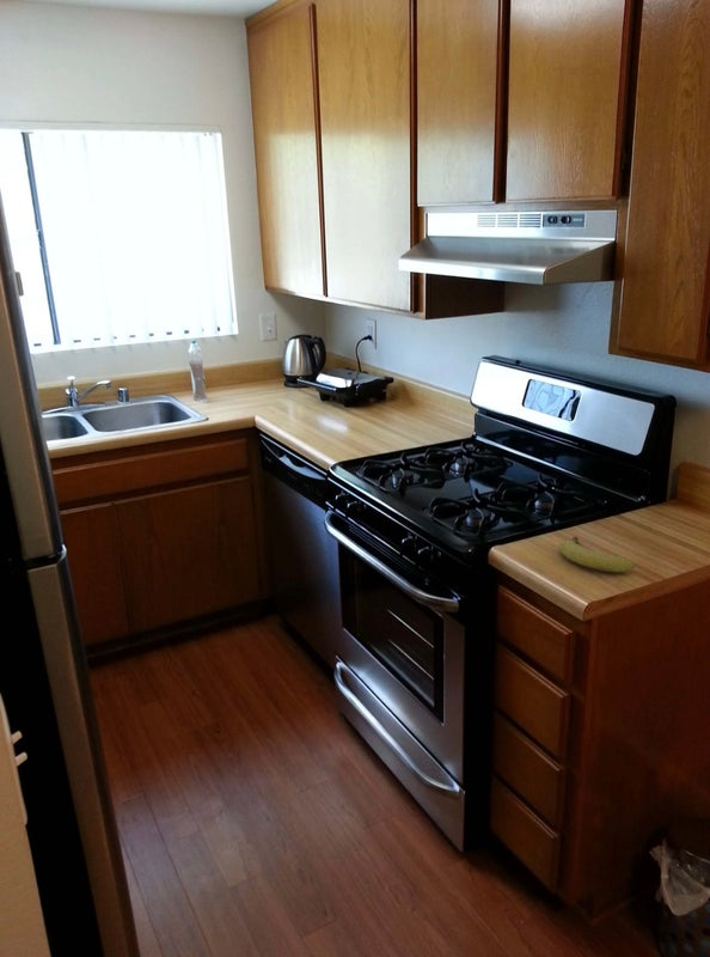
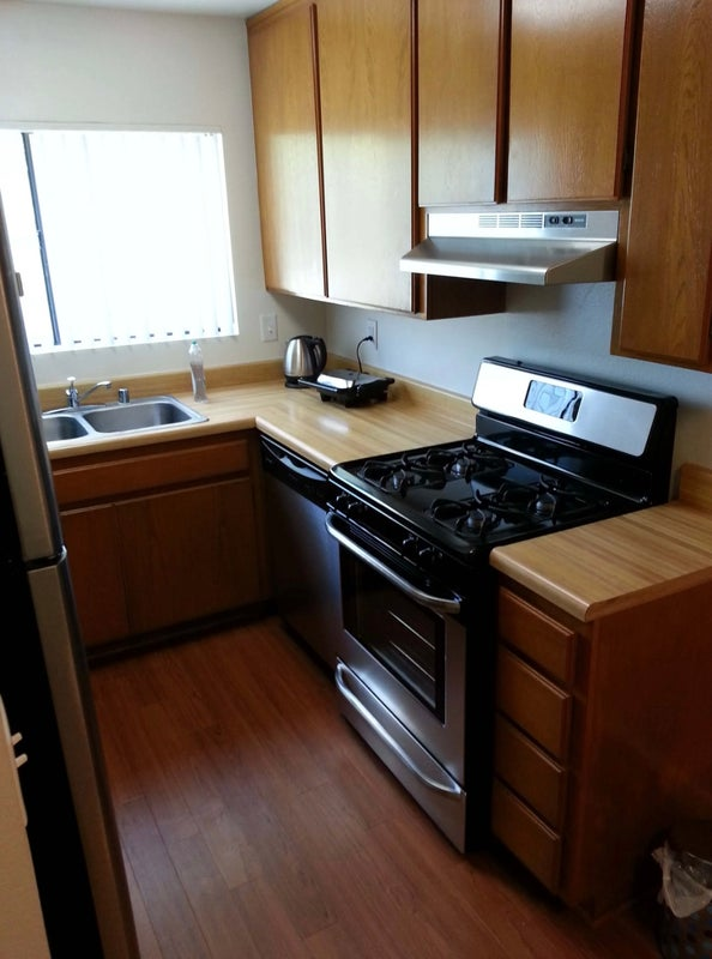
- fruit (589, 551)
